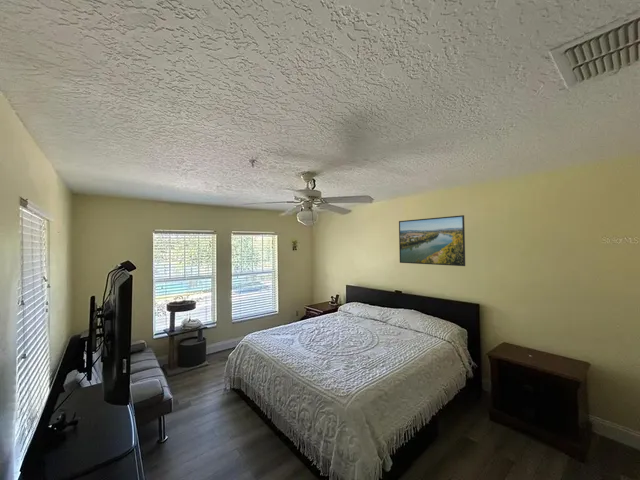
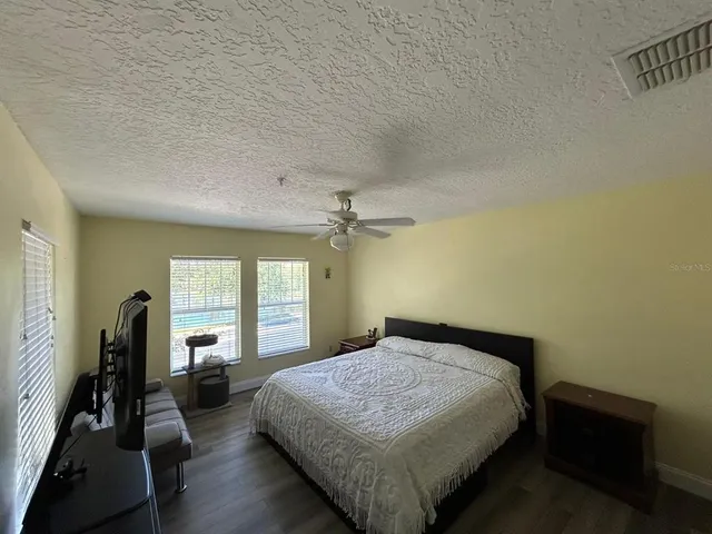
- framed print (428, 241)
